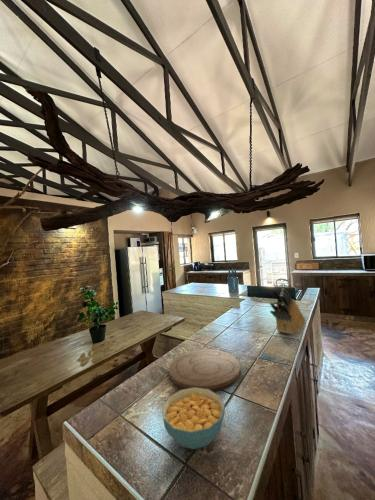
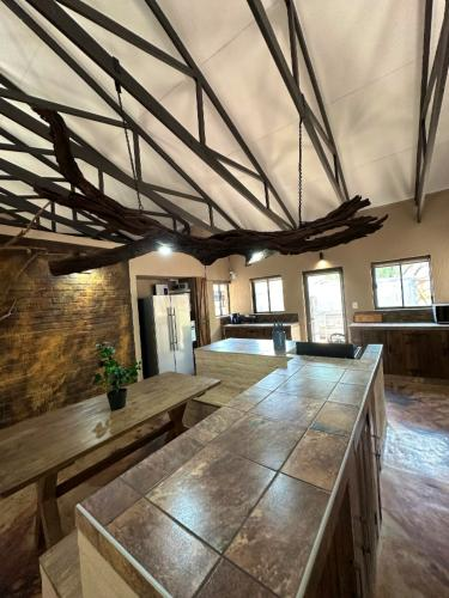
- cutting board (204, 367)
- knife block (287, 307)
- cereal bowl (194, 422)
